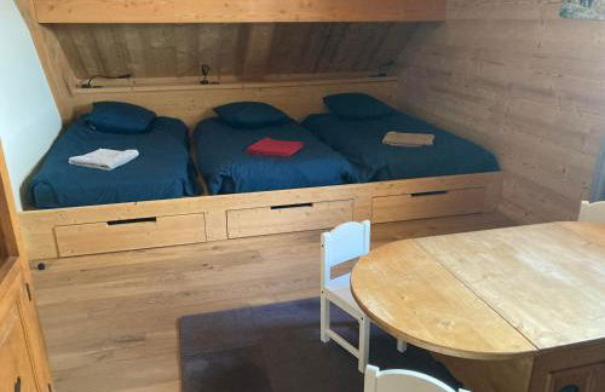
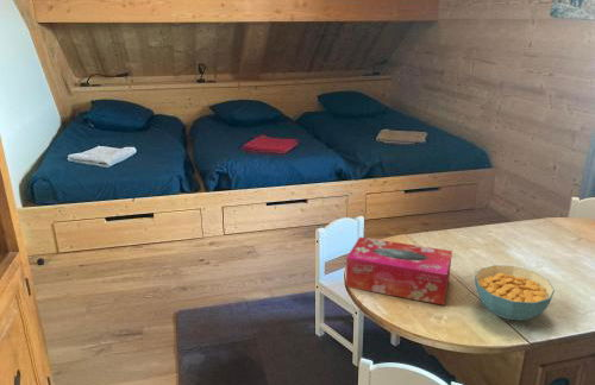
+ tissue box (399, 269)
+ cereal bowl (511, 298)
